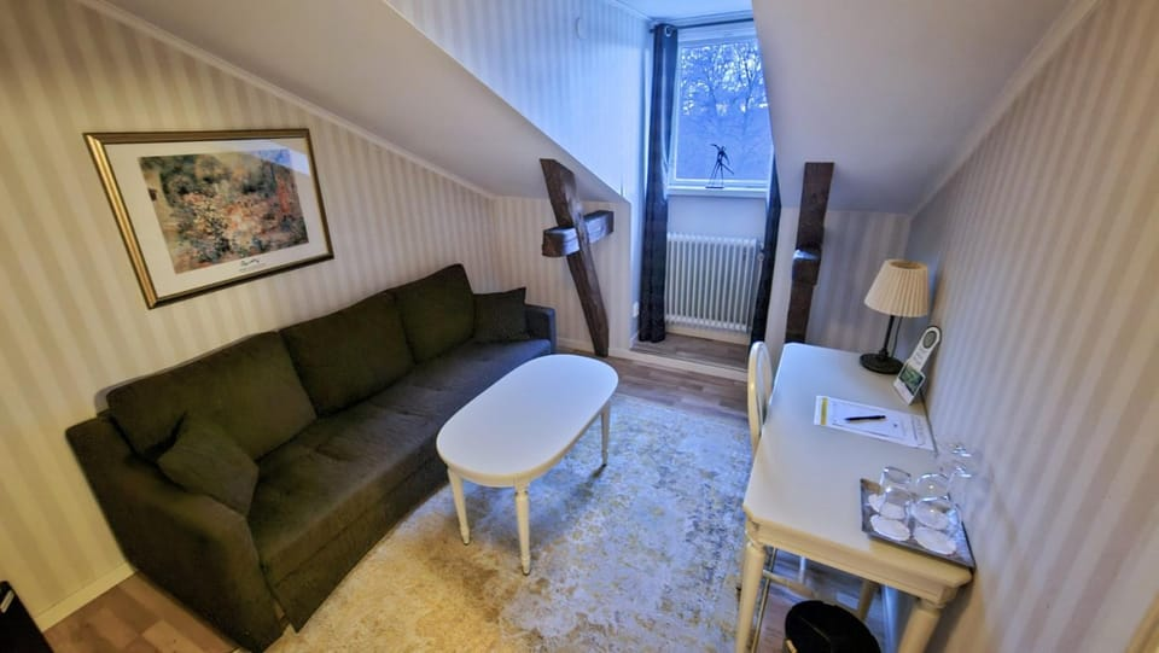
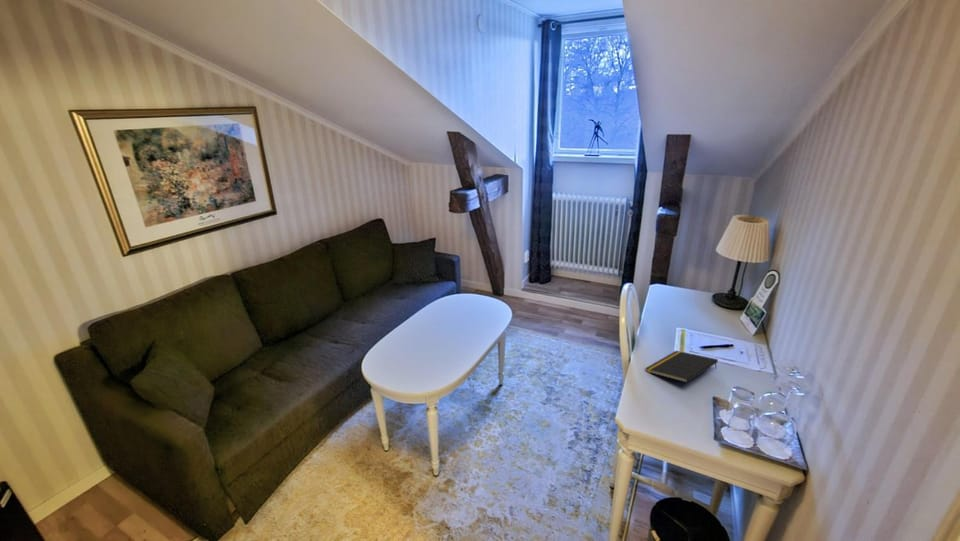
+ notepad (681, 365)
